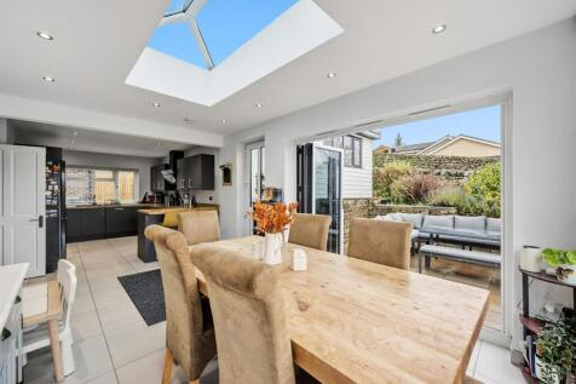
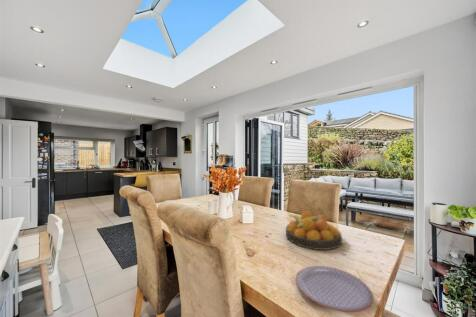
+ fruit bowl (312, 226)
+ plate (331, 287)
